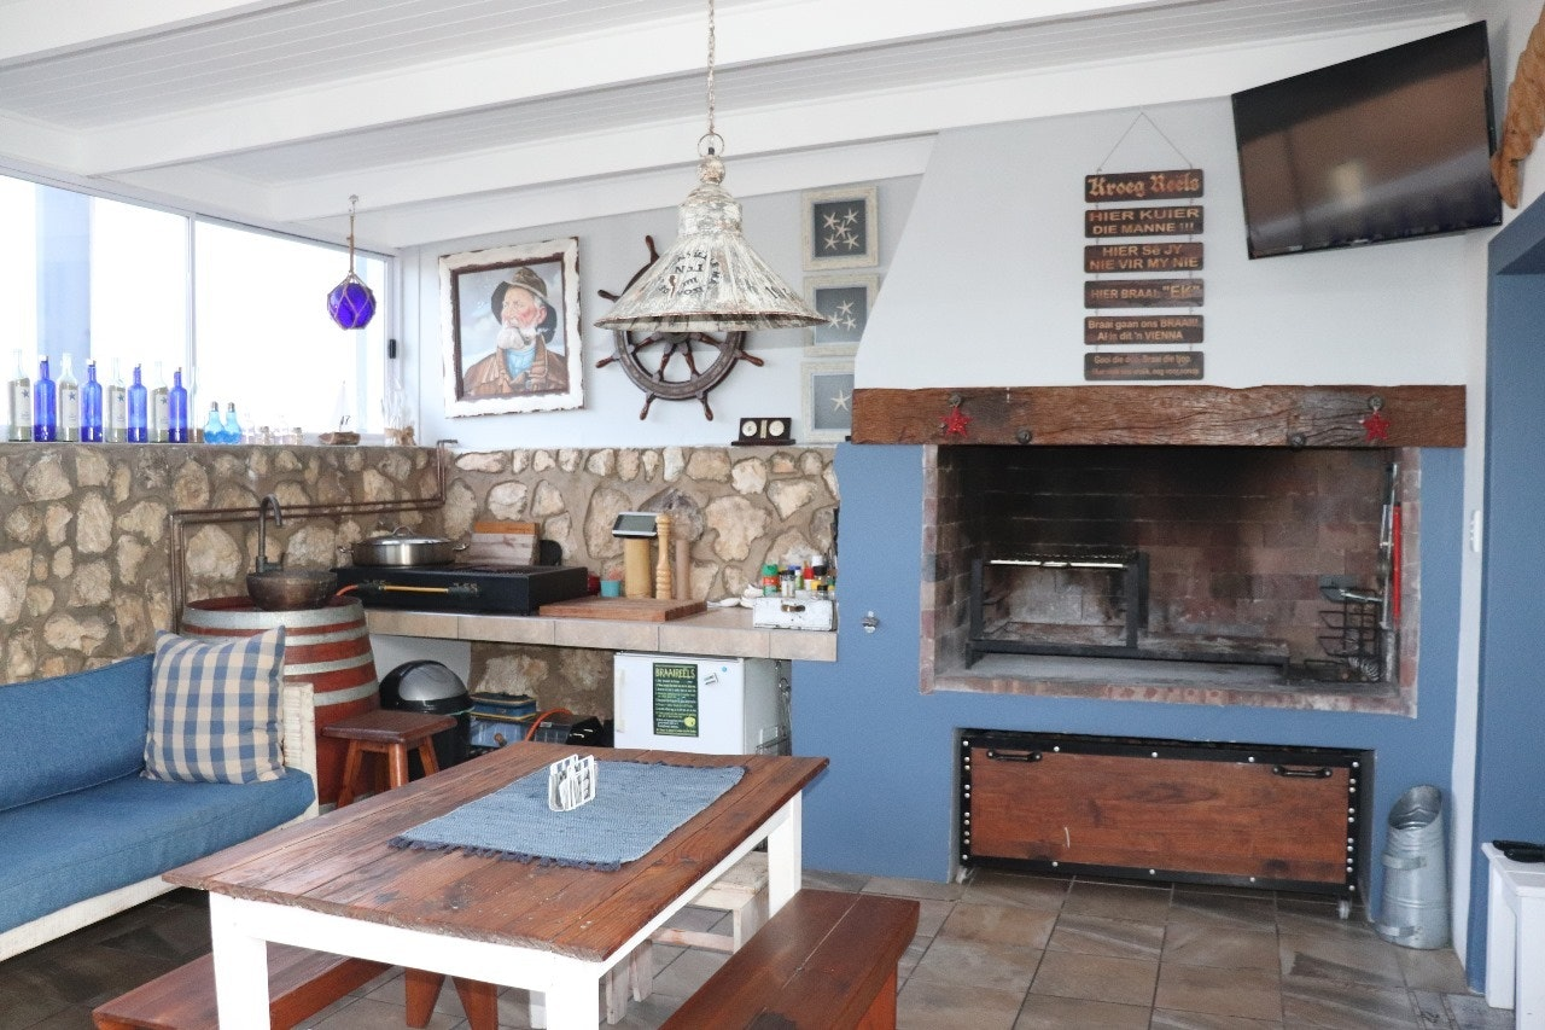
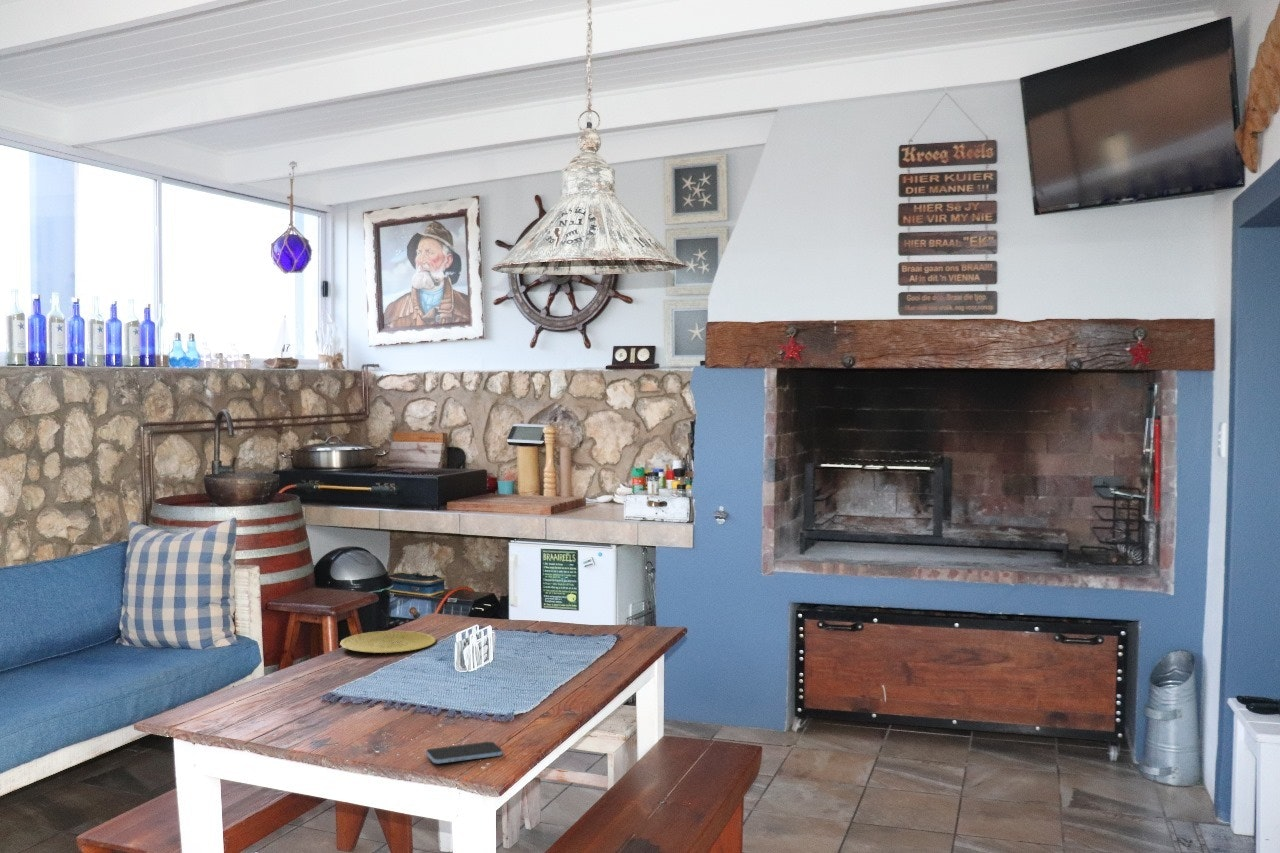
+ smartphone (464, 752)
+ plate (388, 642)
